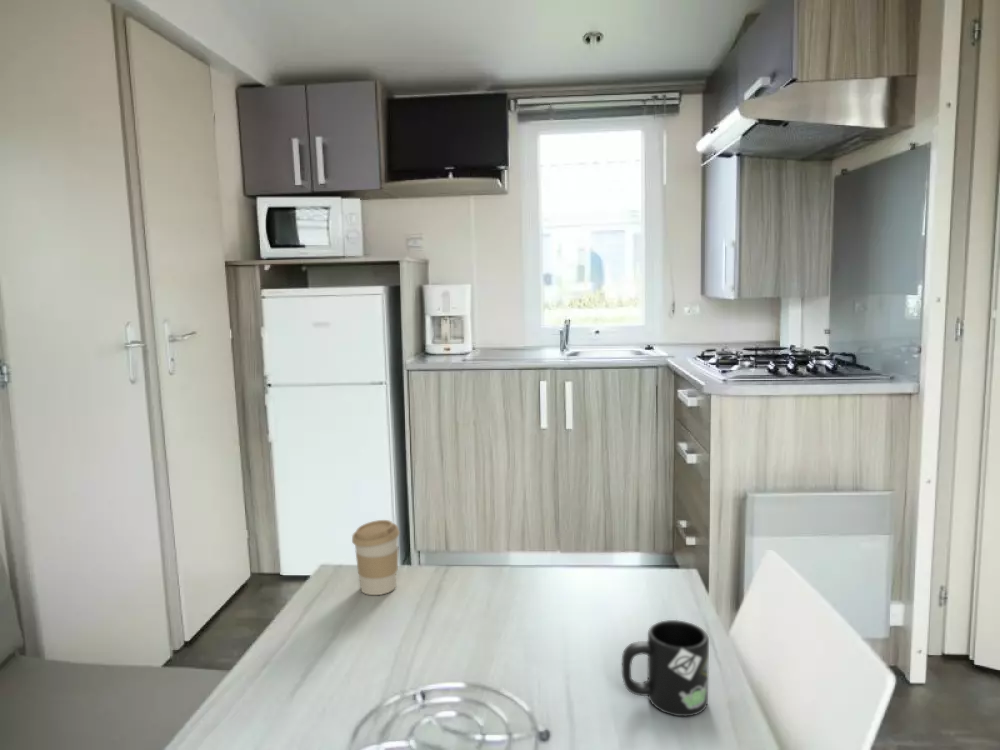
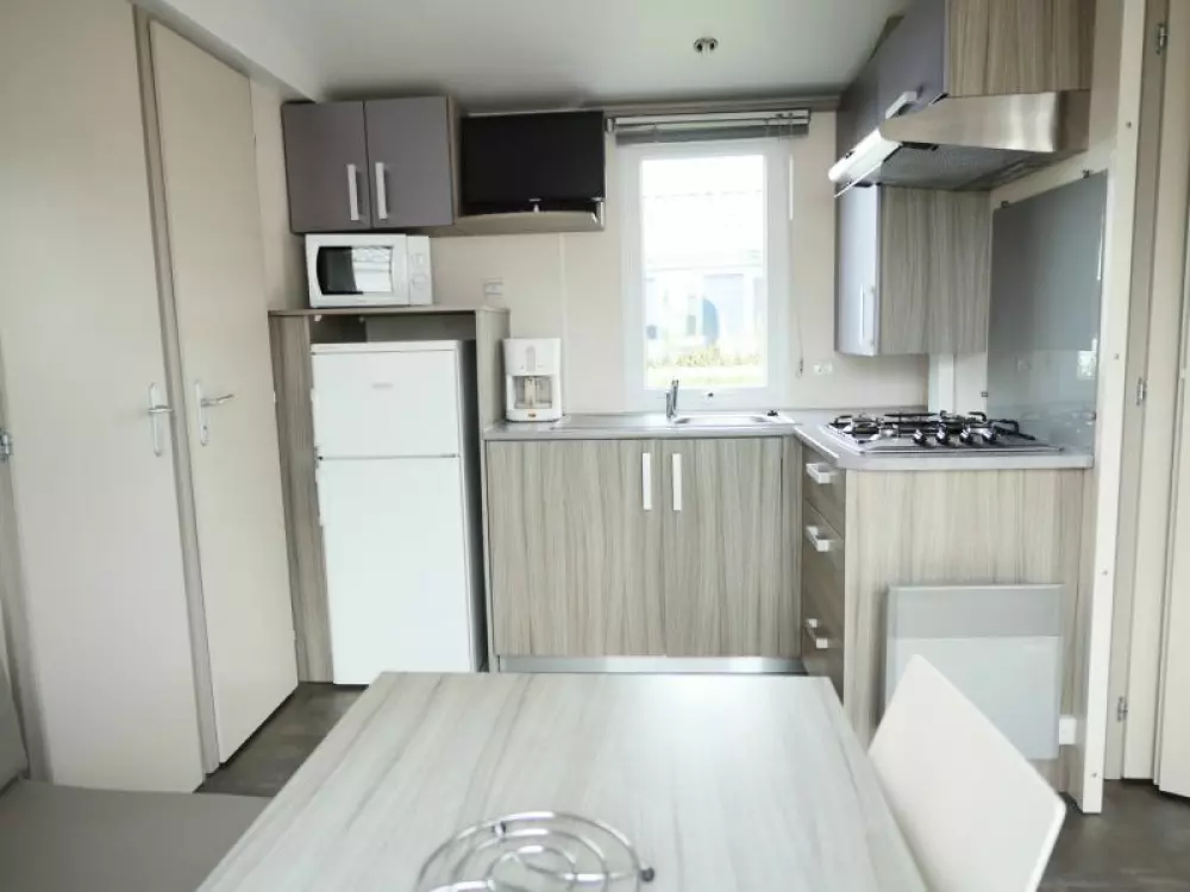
- mug (664, 666)
- coffee cup (376, 556)
